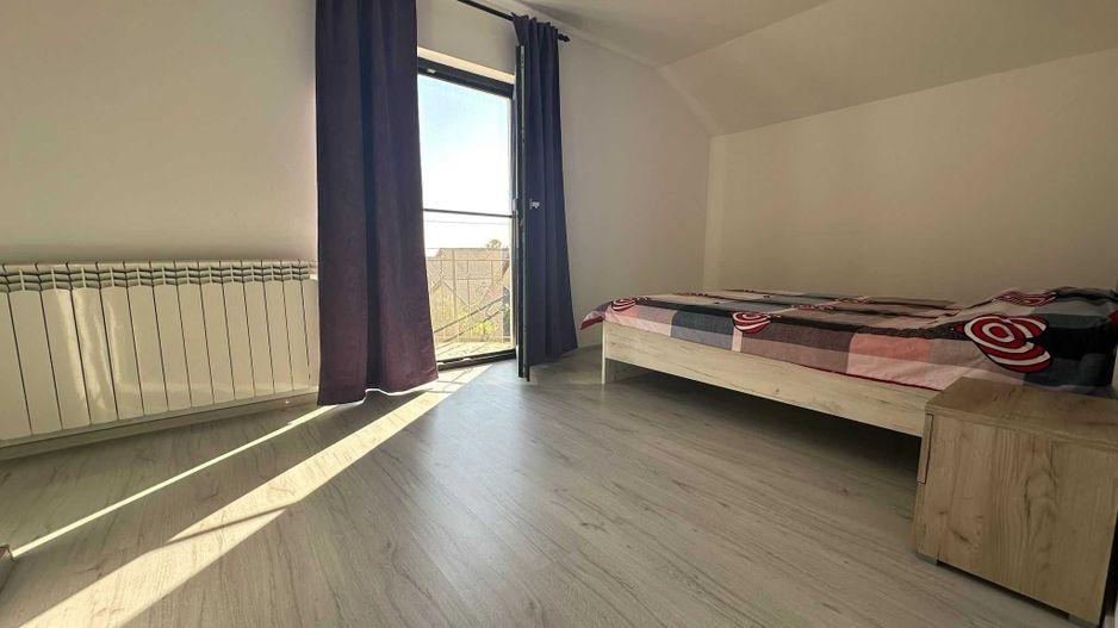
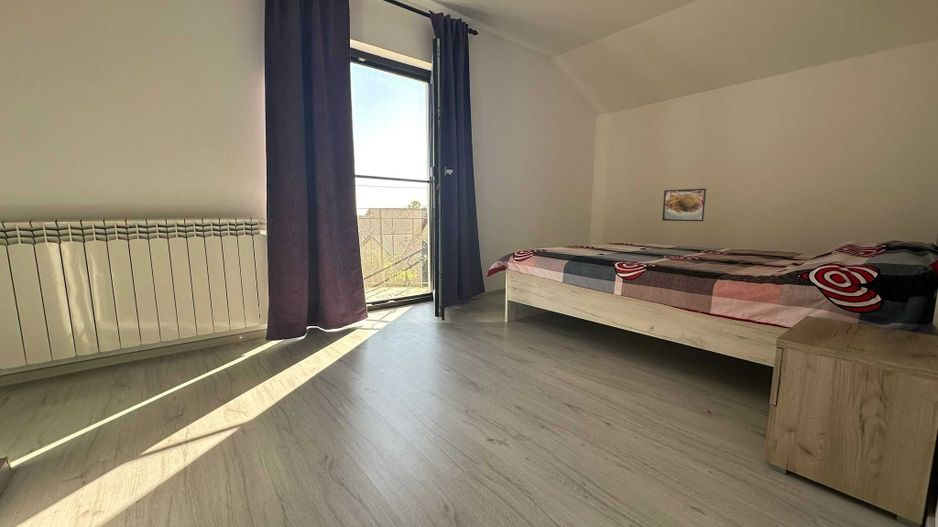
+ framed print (683, 205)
